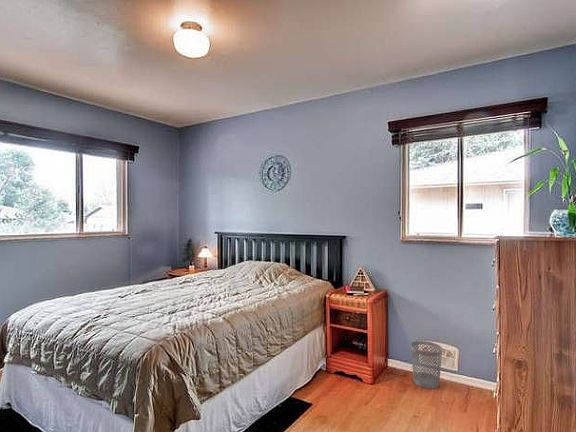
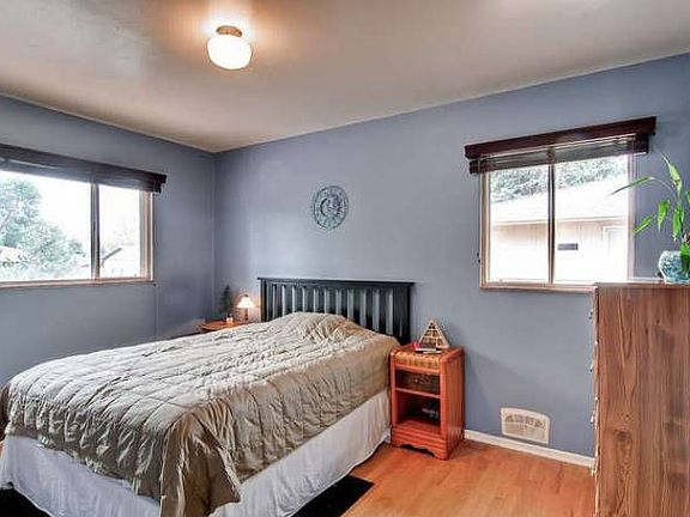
- wastebasket (426, 364)
